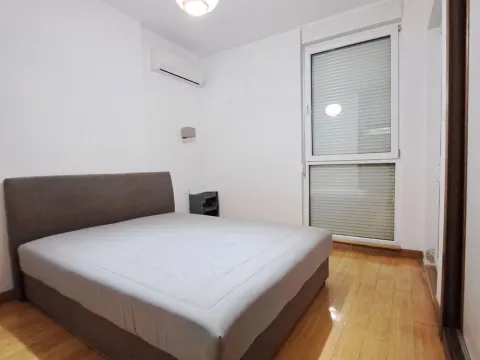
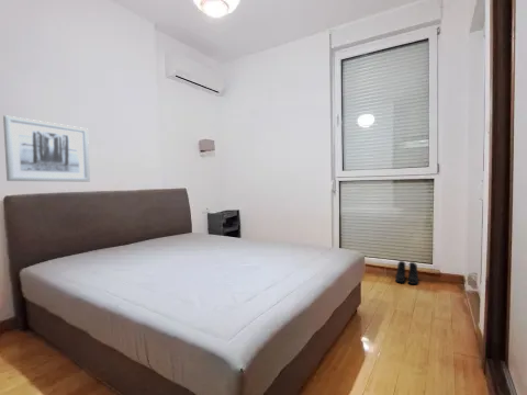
+ boots (404, 271)
+ wall art (51, 151)
